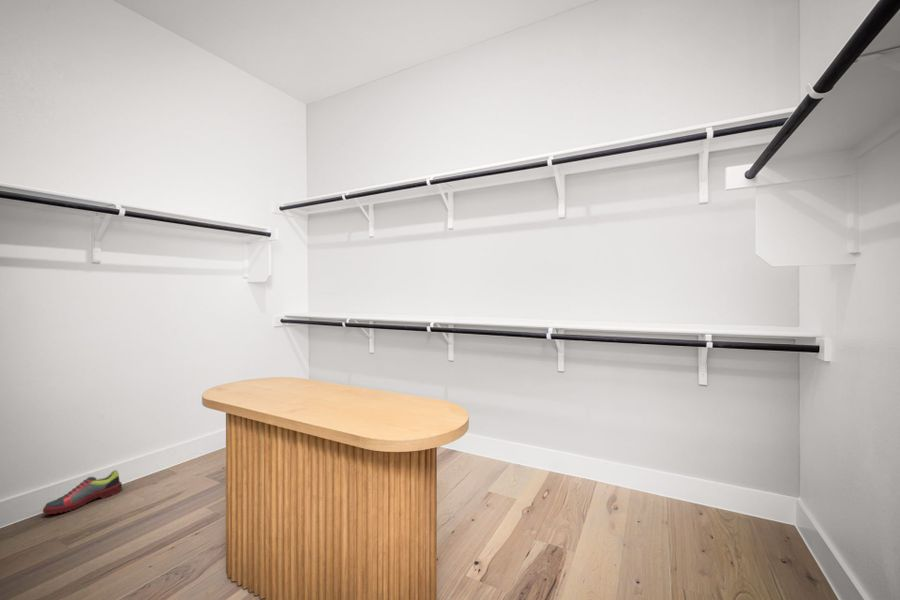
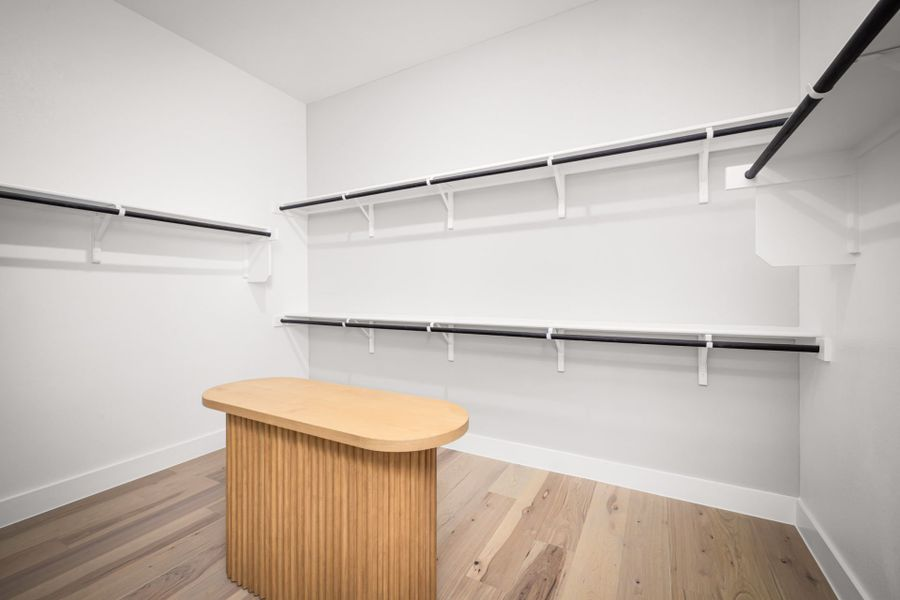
- shoe (84, 489)
